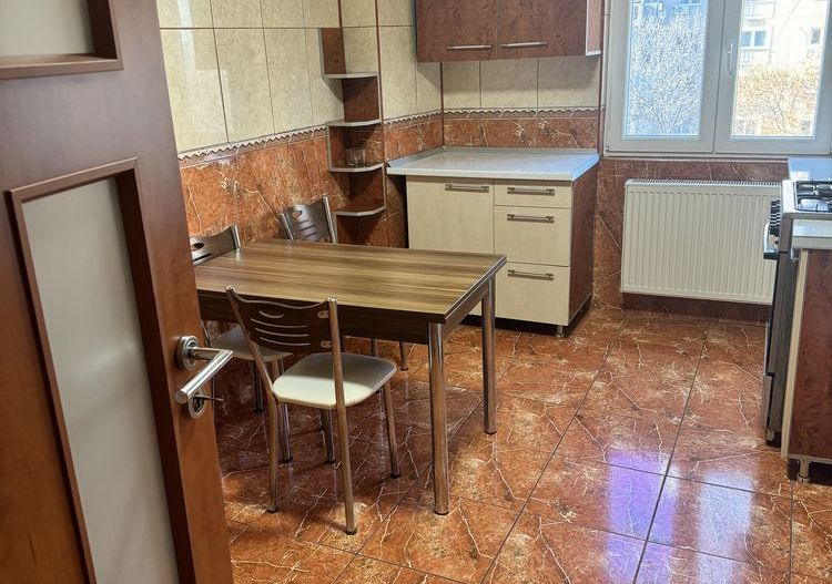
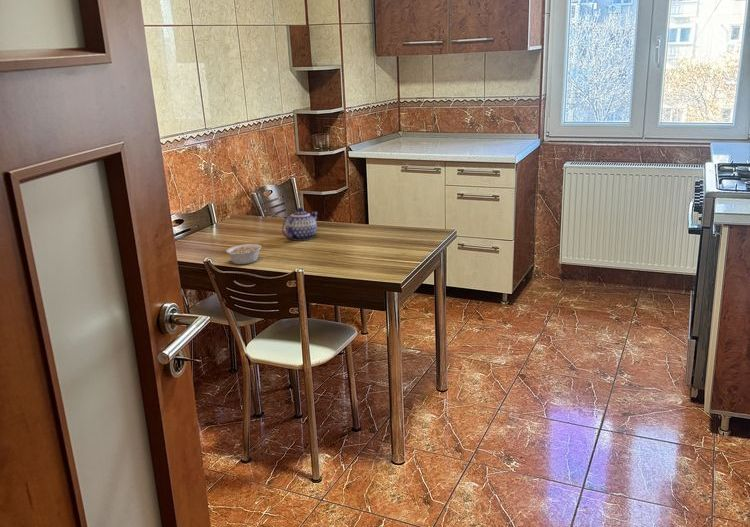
+ teapot (300, 222)
+ legume (245, 253)
